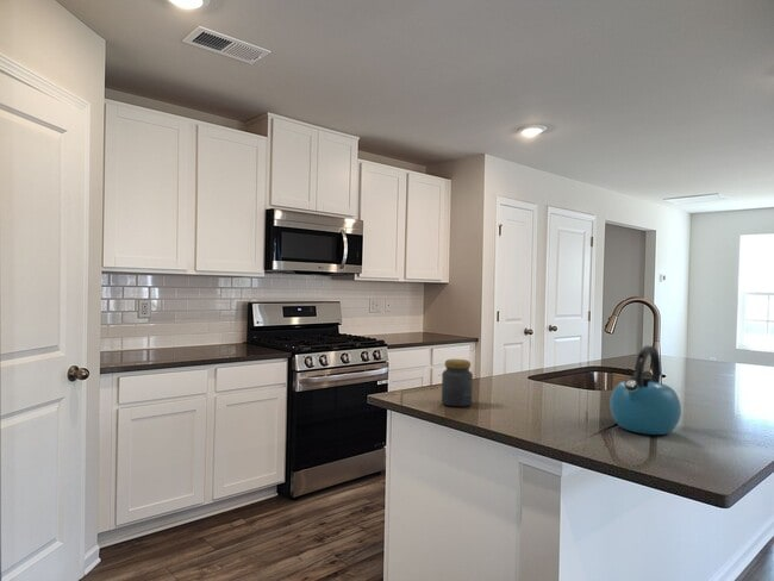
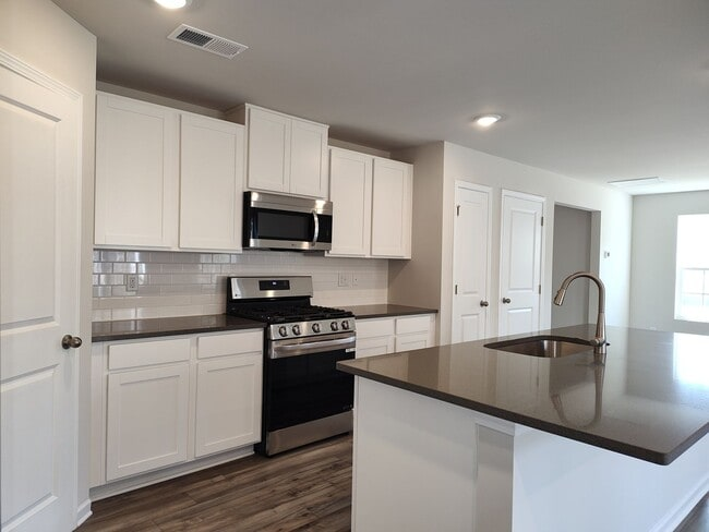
- jar (456, 382)
- kettle (643, 388)
